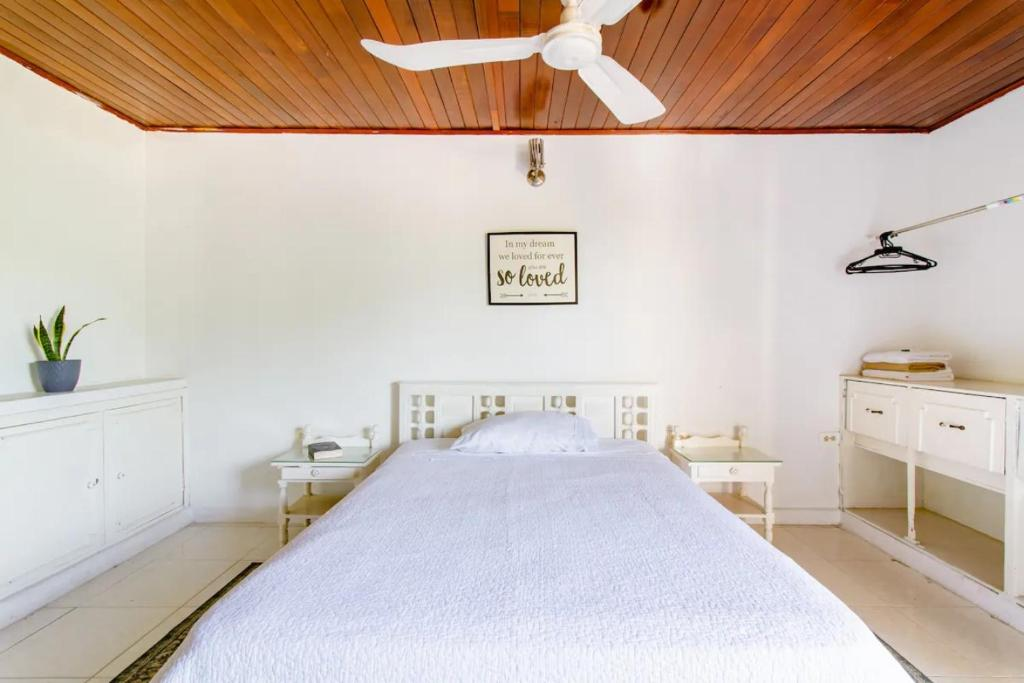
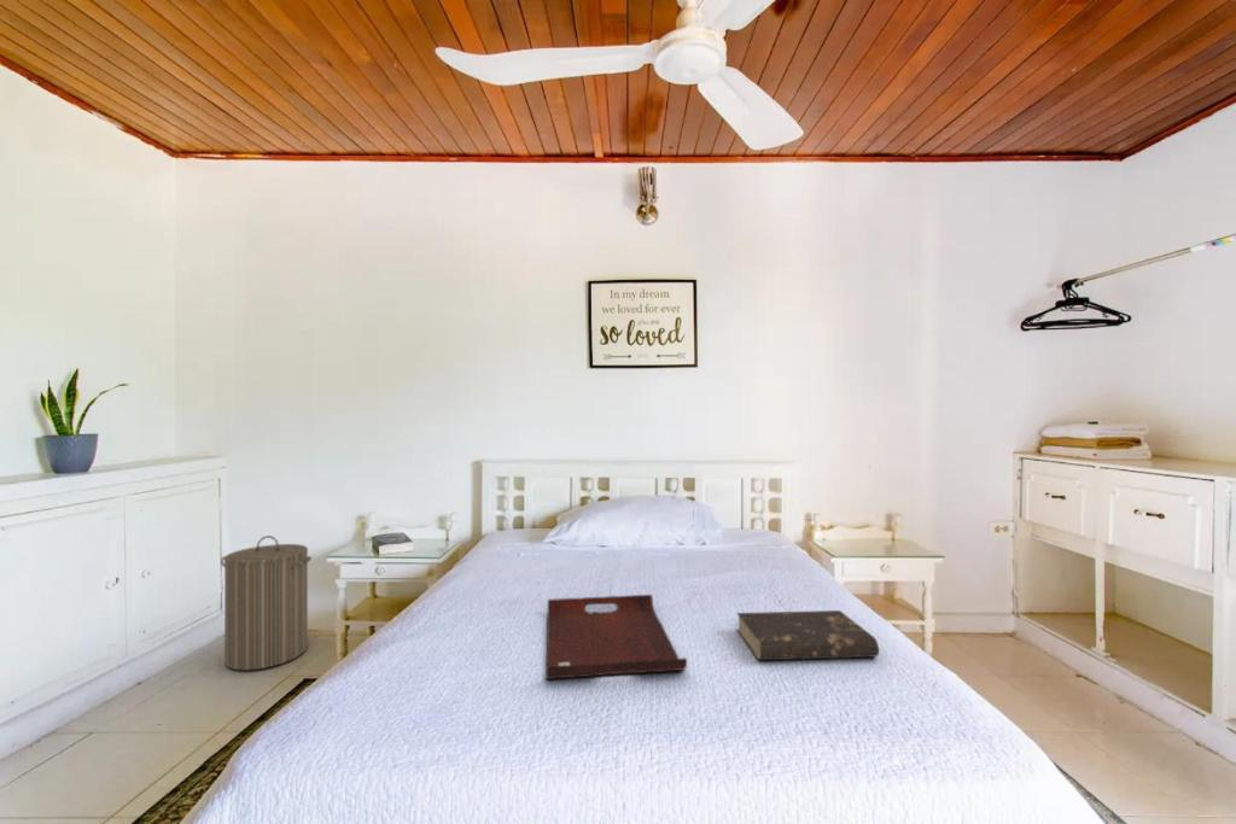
+ book (803, 635)
+ laundry hamper (267, 595)
+ serving tray (607, 632)
